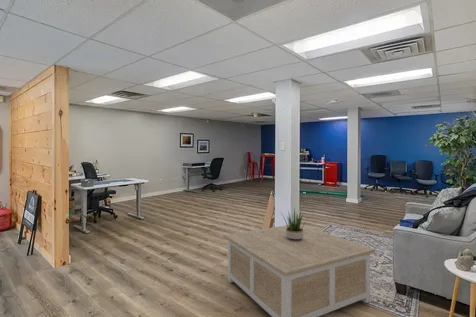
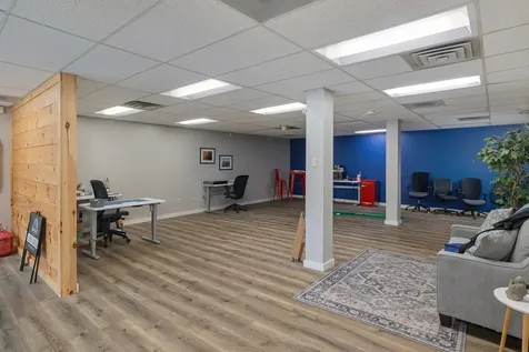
- coffee table (293, 266)
- potted plant (294, 223)
